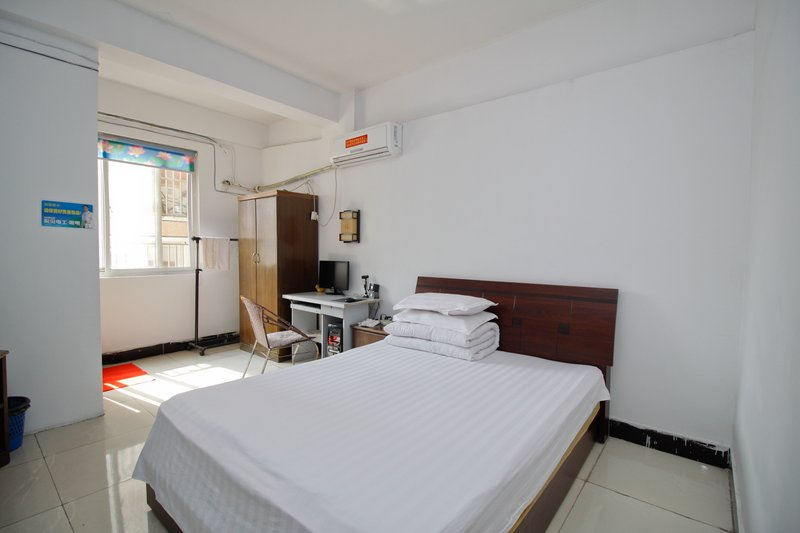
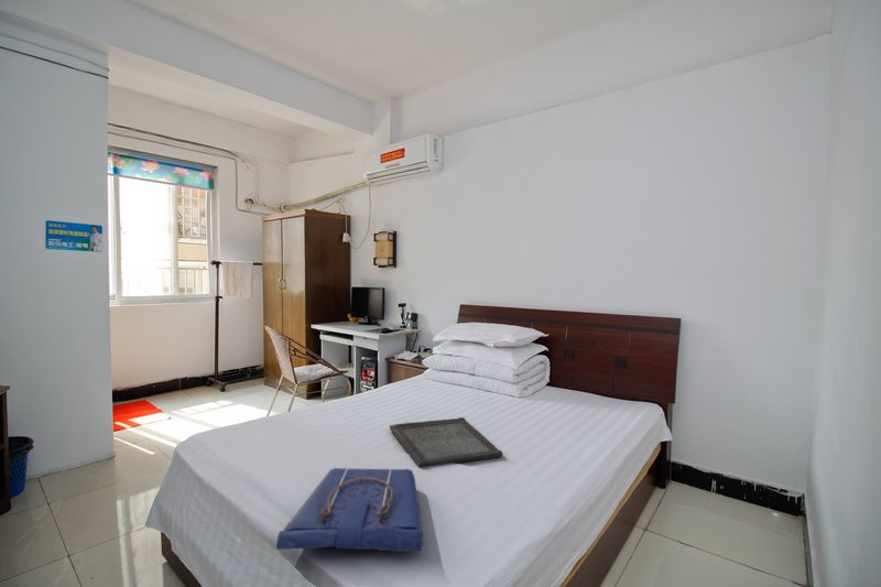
+ serving tray (442, 438)
+ tote bag (361, 502)
